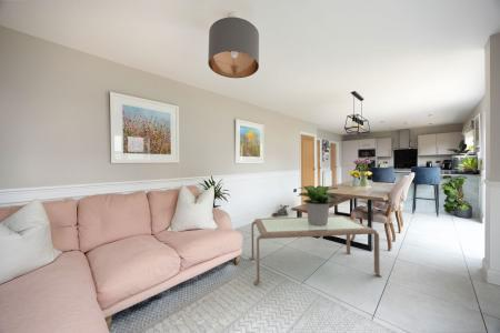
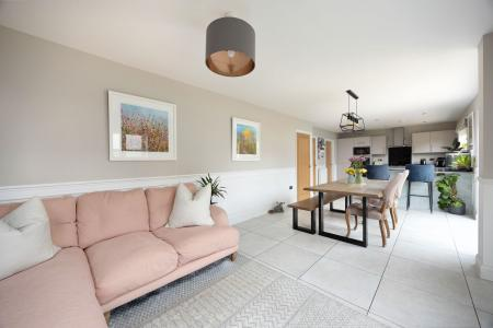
- potted plant (320, 205)
- coffee table (309, 235)
